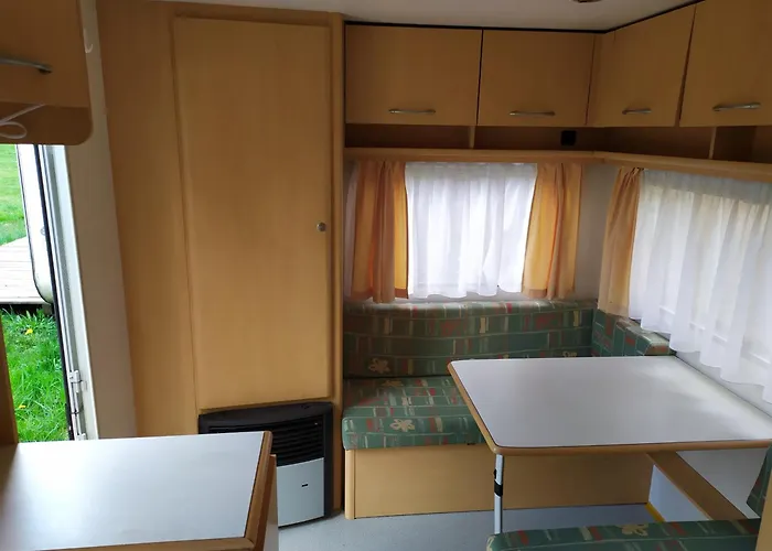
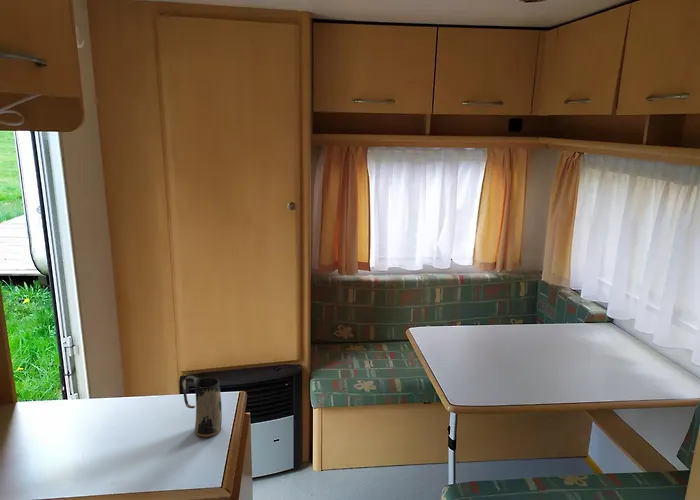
+ mug (202, 404)
